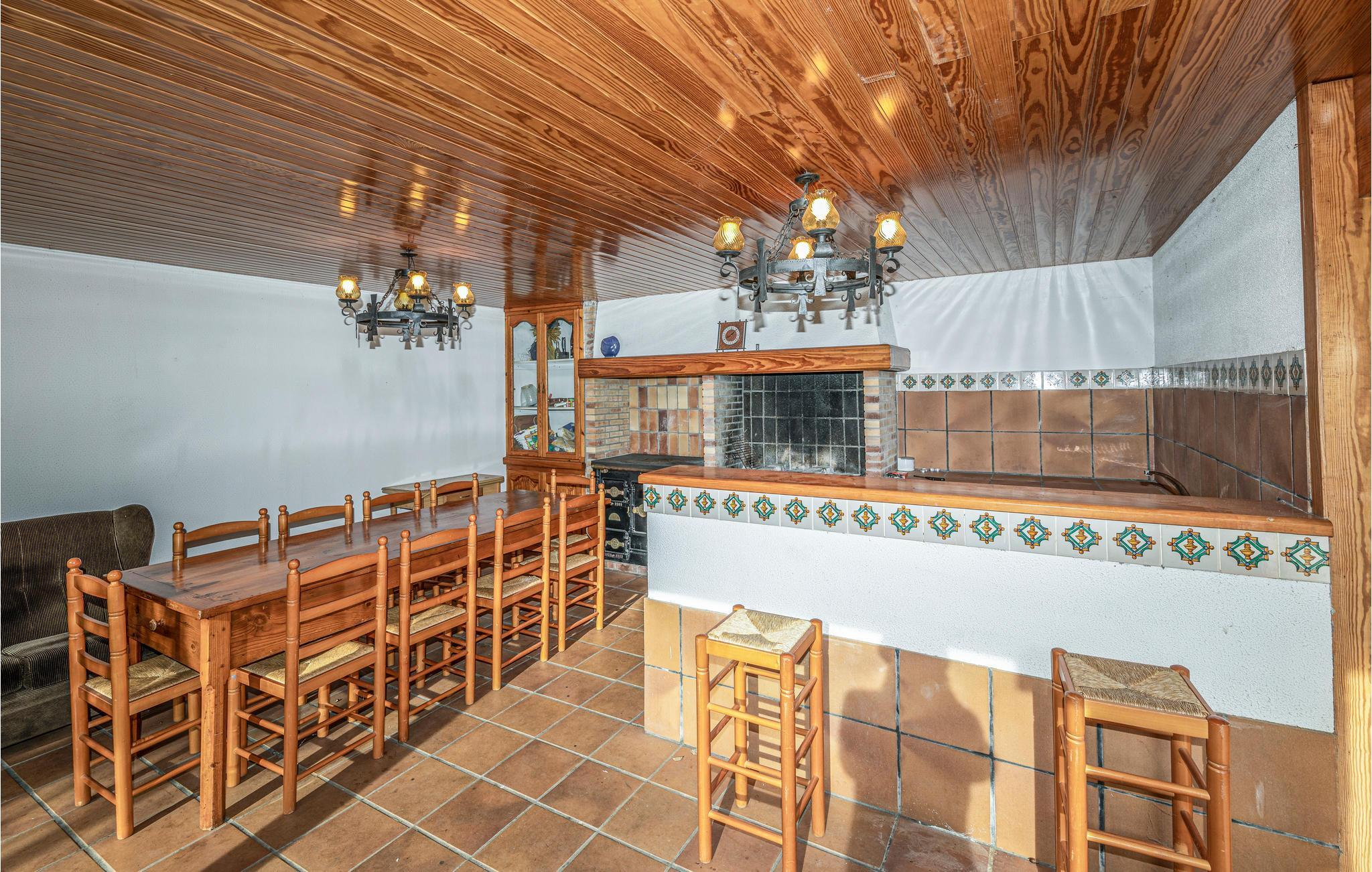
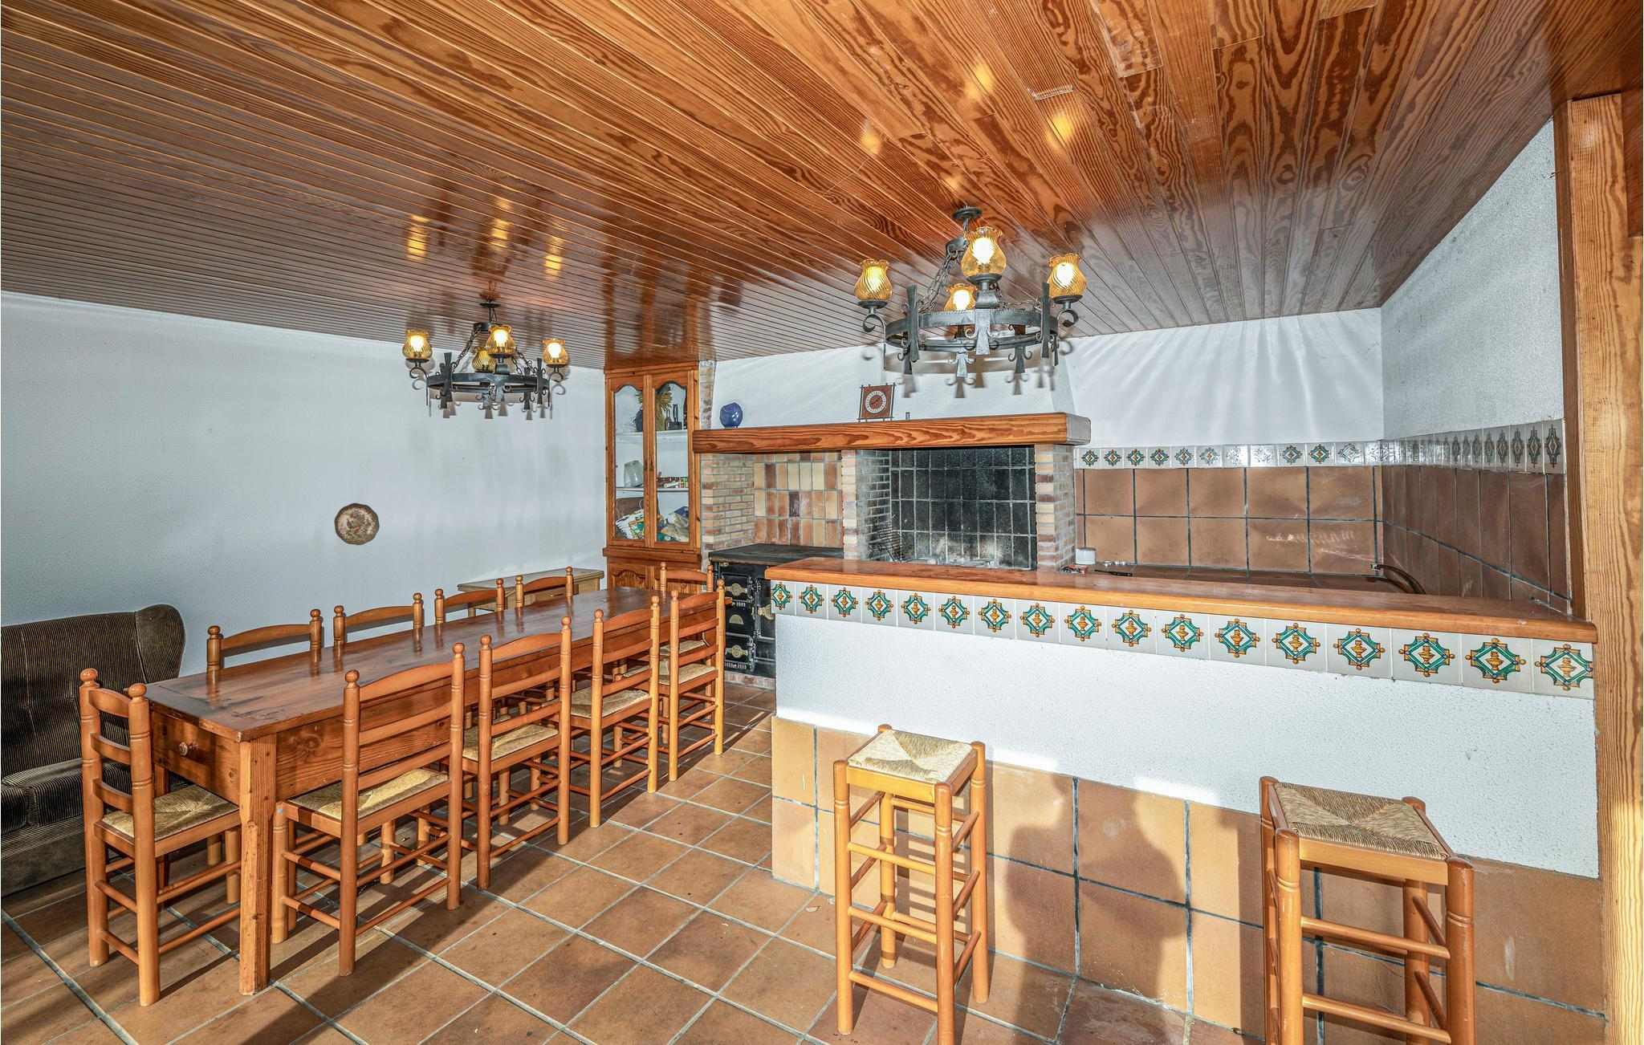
+ decorative plate (356, 524)
